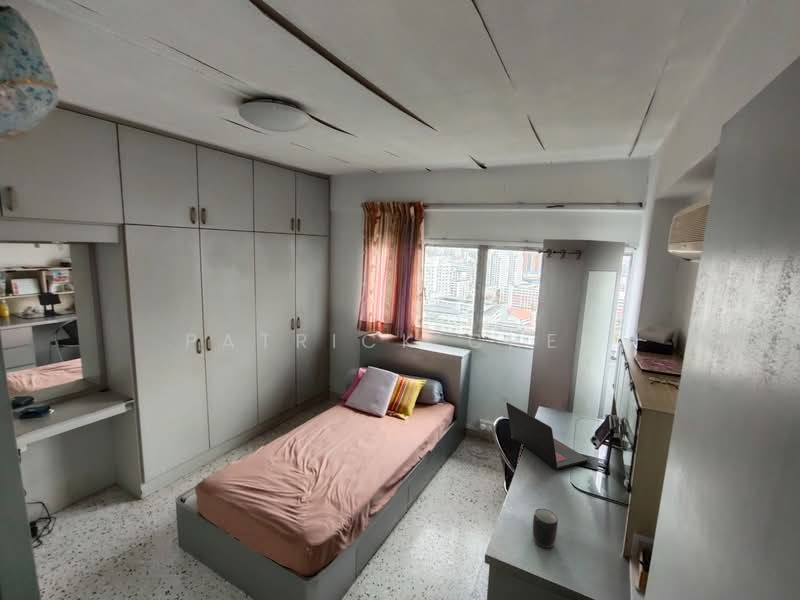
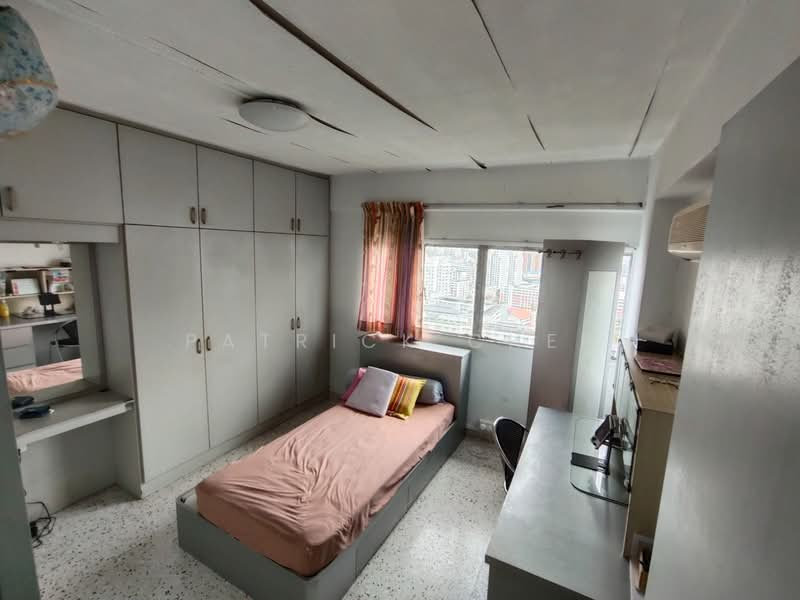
- mug (544, 526)
- laptop (545, 430)
